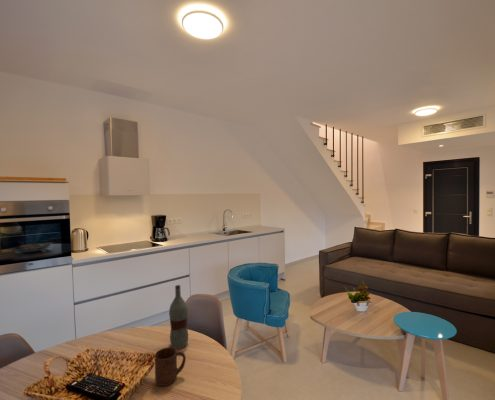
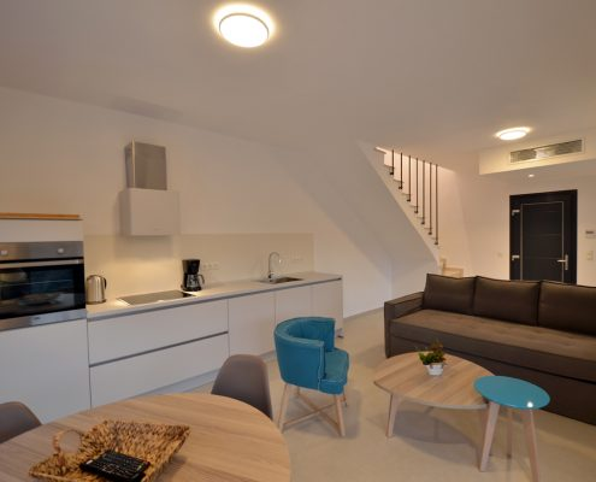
- cup (169, 365)
- bottle (178, 315)
